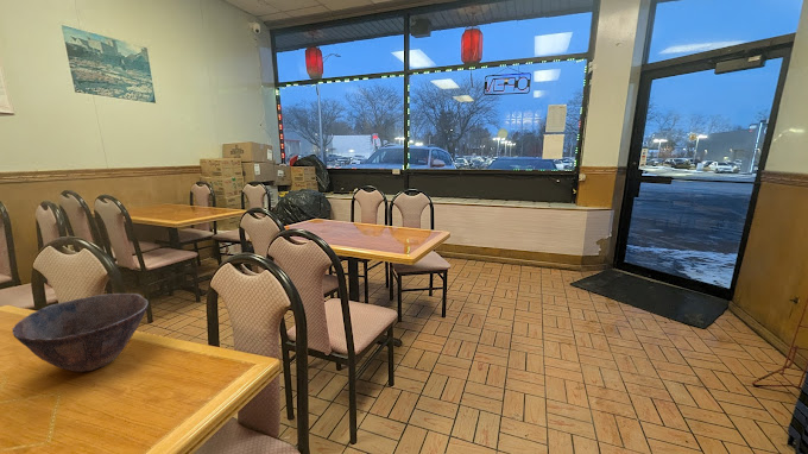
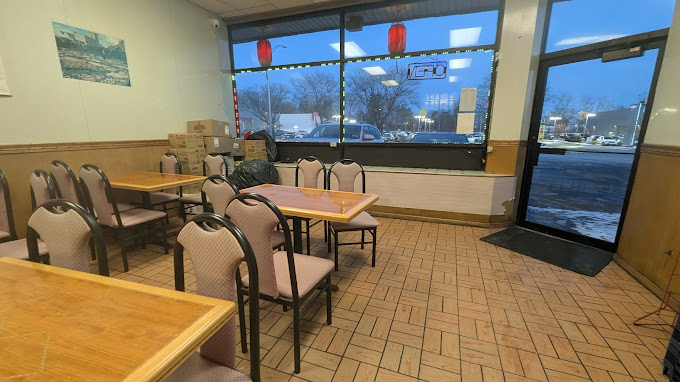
- bowl (90, 336)
